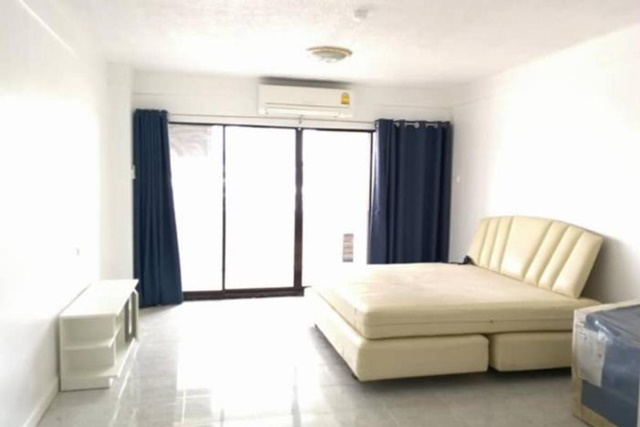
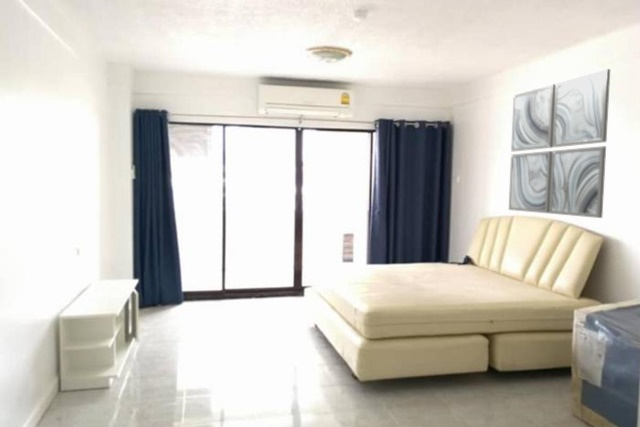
+ wall art (552, 147)
